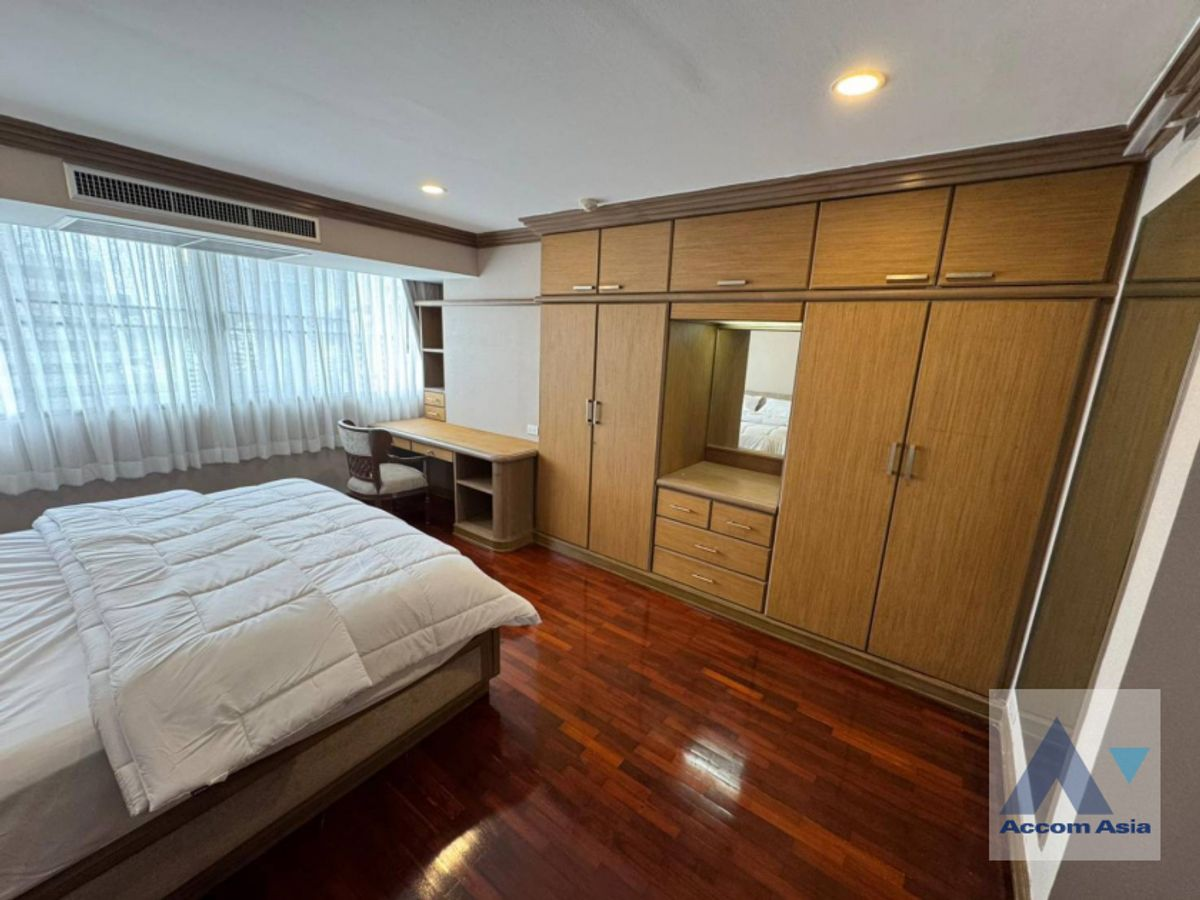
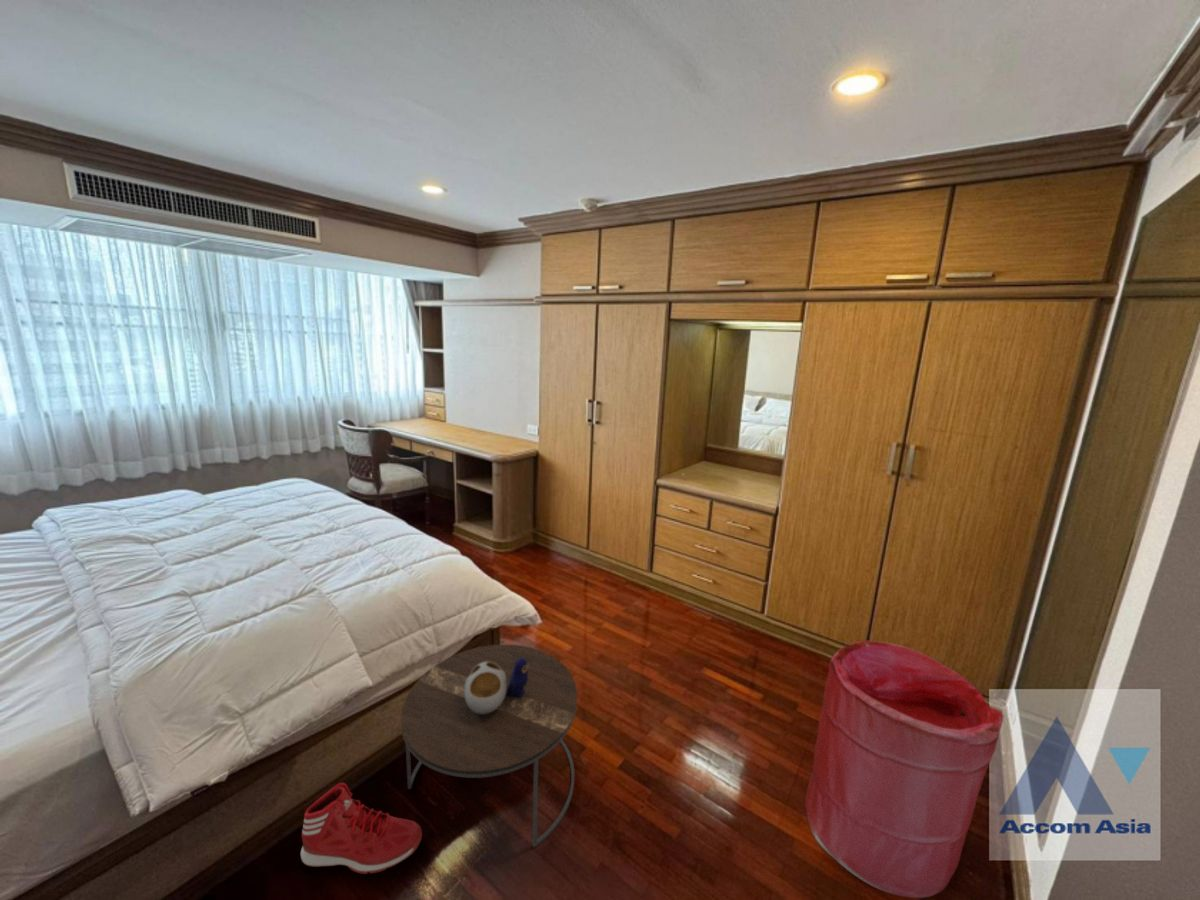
+ laundry hamper (894, 755)
+ sneaker (361, 822)
+ side table (493, 722)
